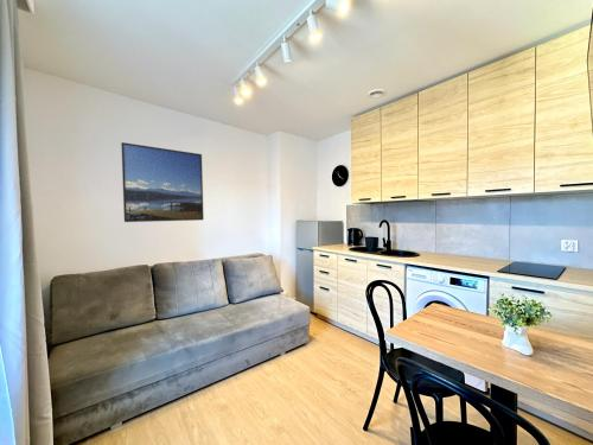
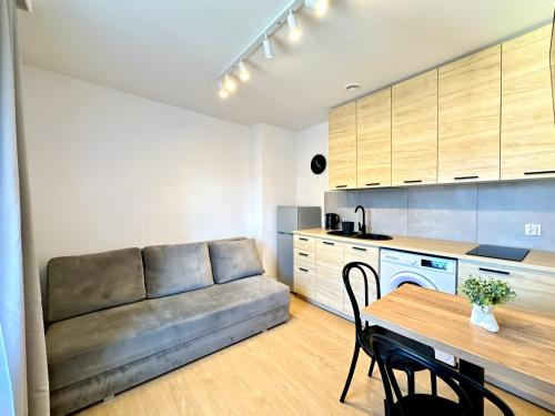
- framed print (166, 185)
